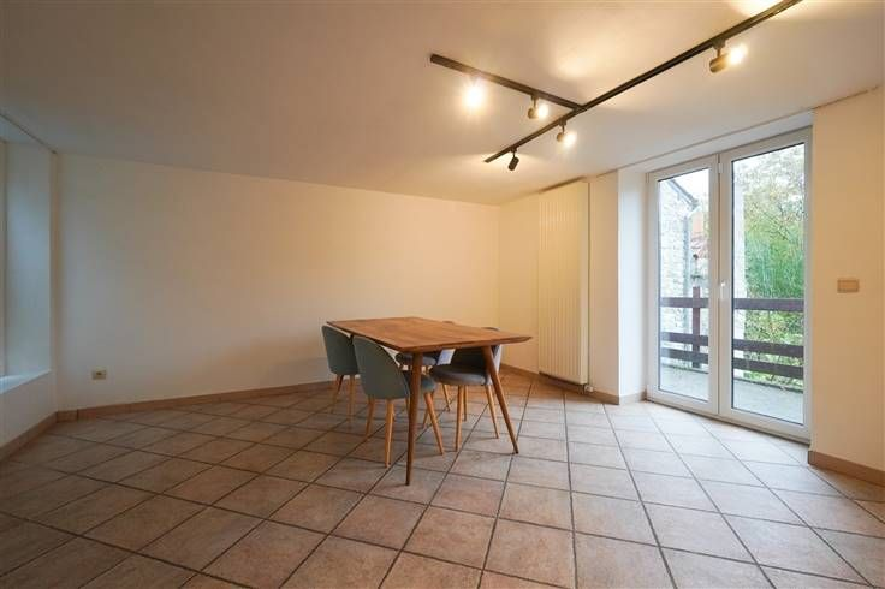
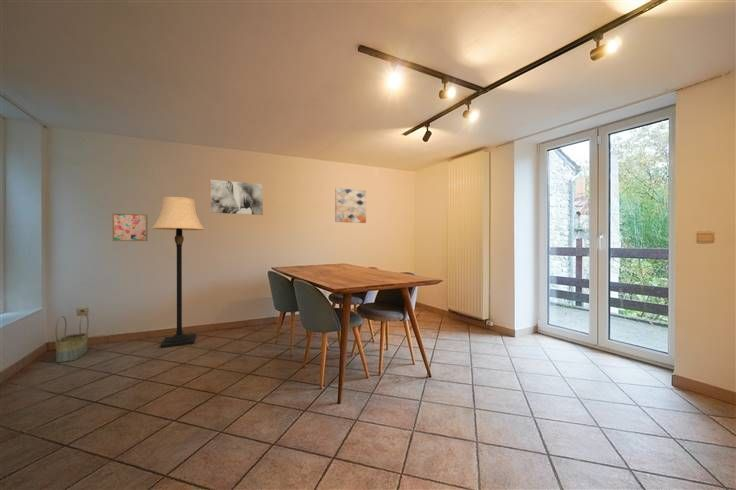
+ wall art (350, 205)
+ basket (72, 335)
+ wall art (130, 227)
+ lamp (179, 270)
+ wall art (237, 198)
